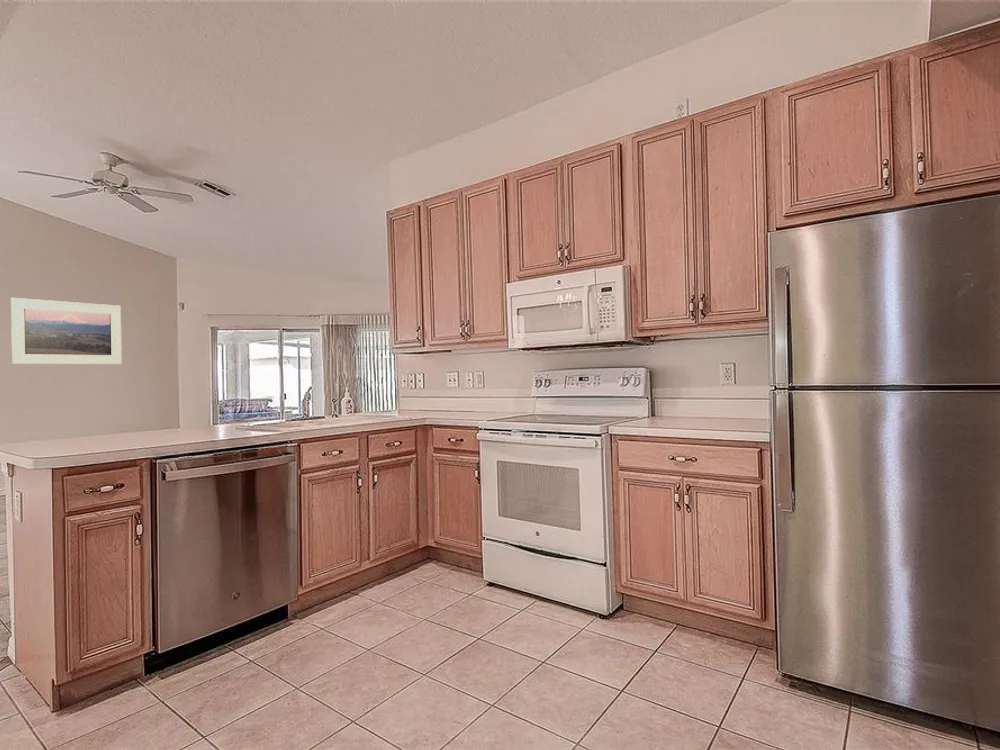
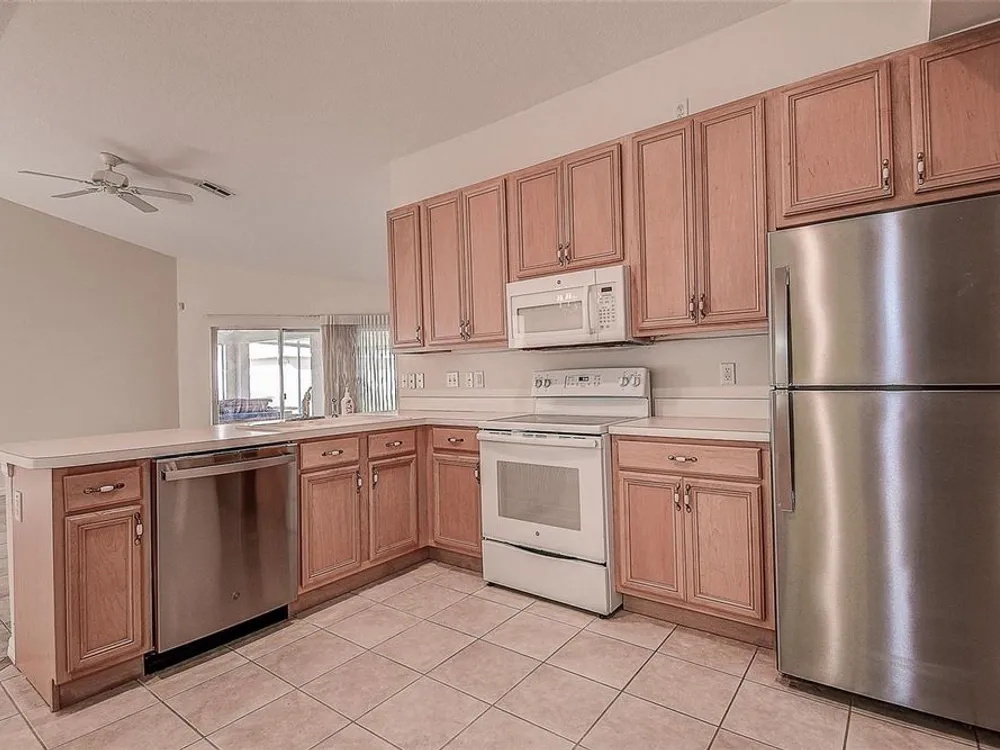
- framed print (69, 333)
